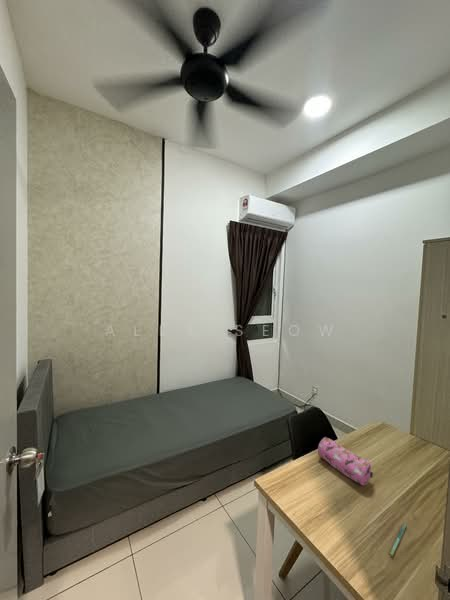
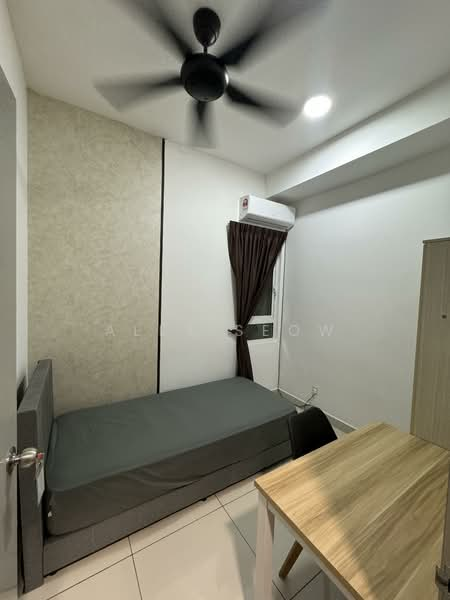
- pencil case (343, 459)
- pen (398, 538)
